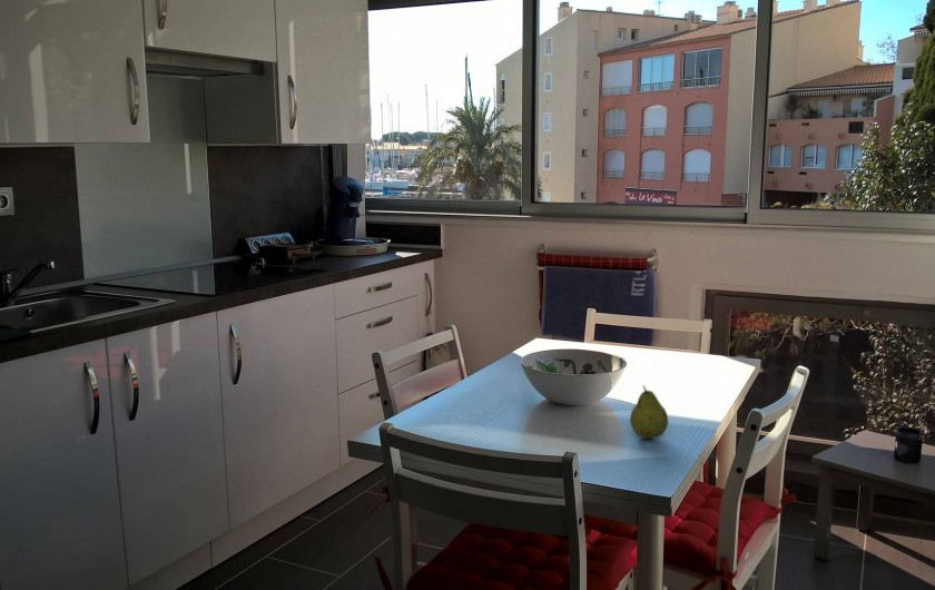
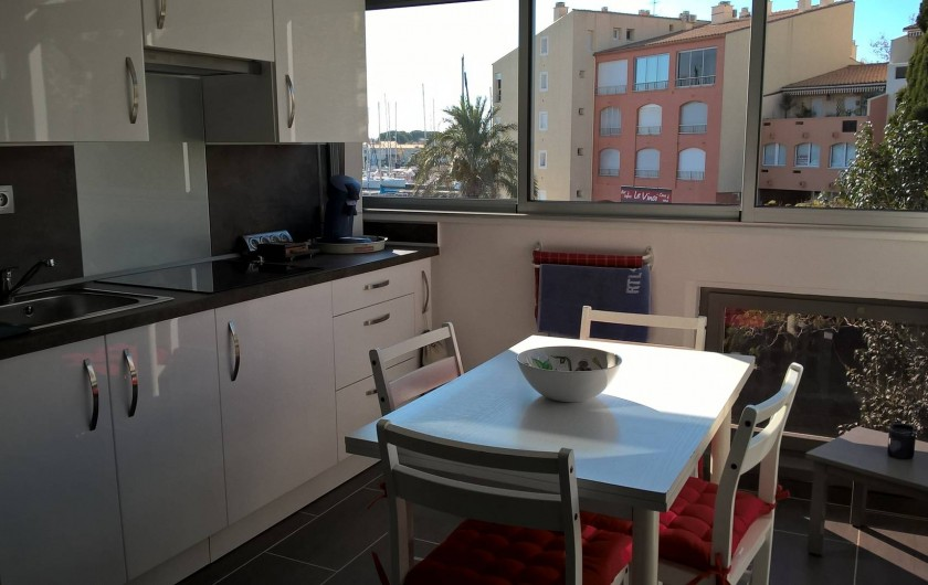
- fruit (649, 411)
